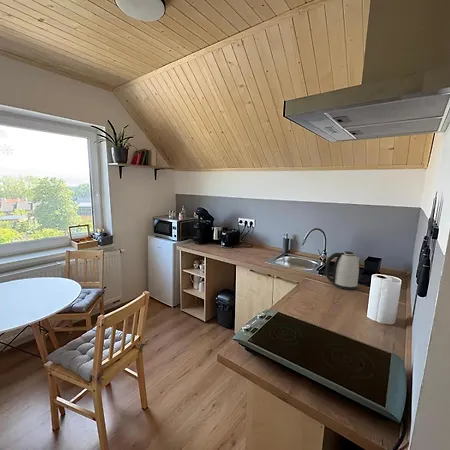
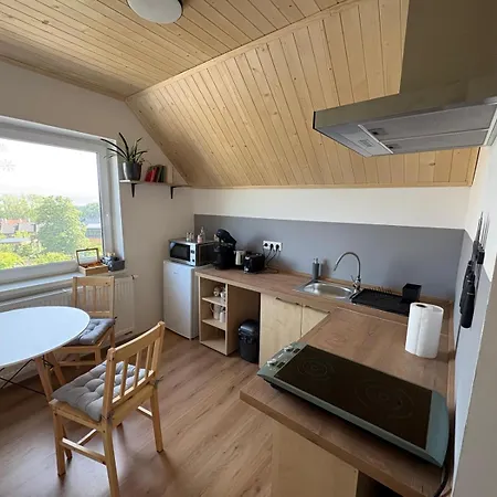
- kettle (342, 268)
